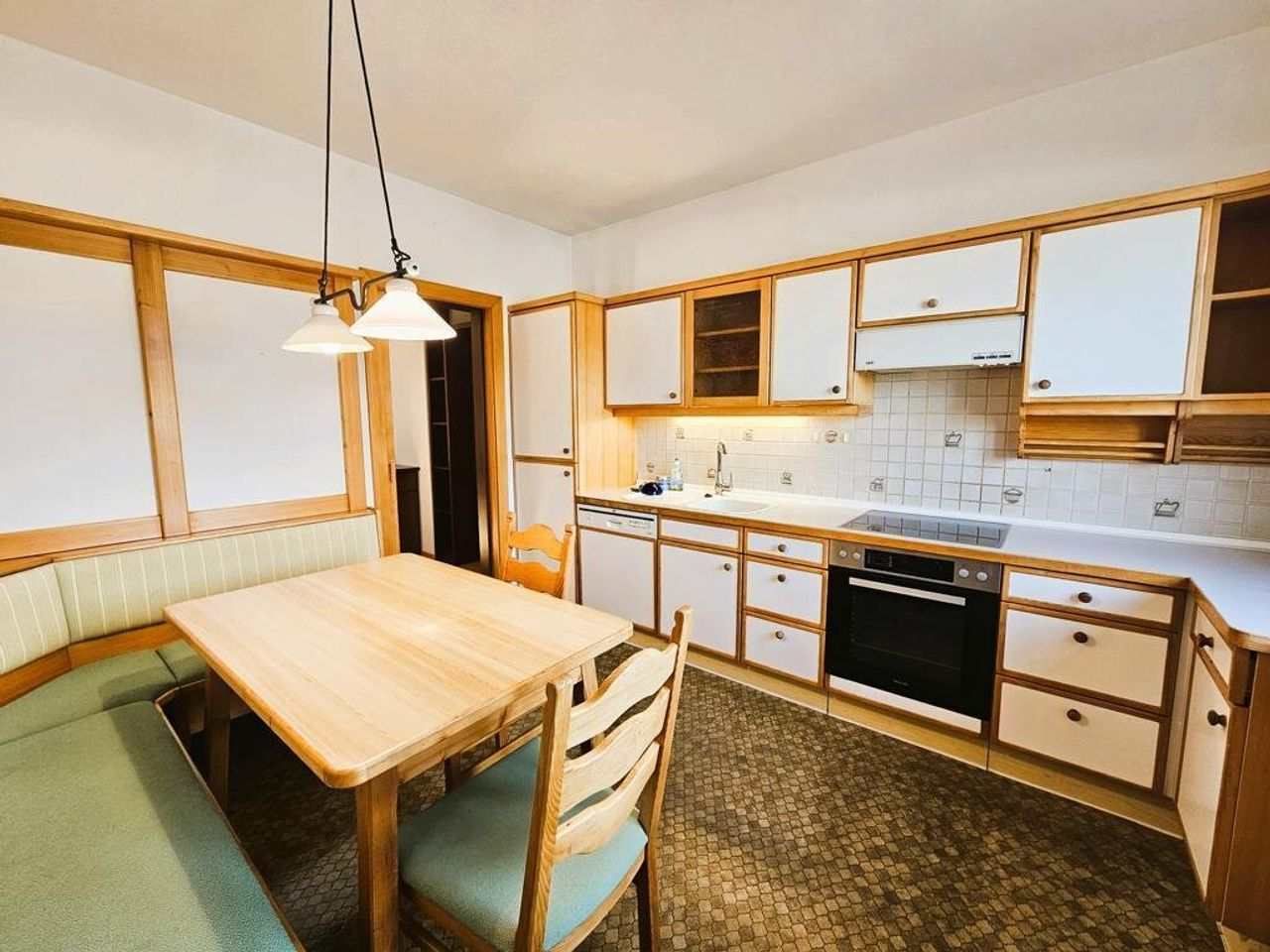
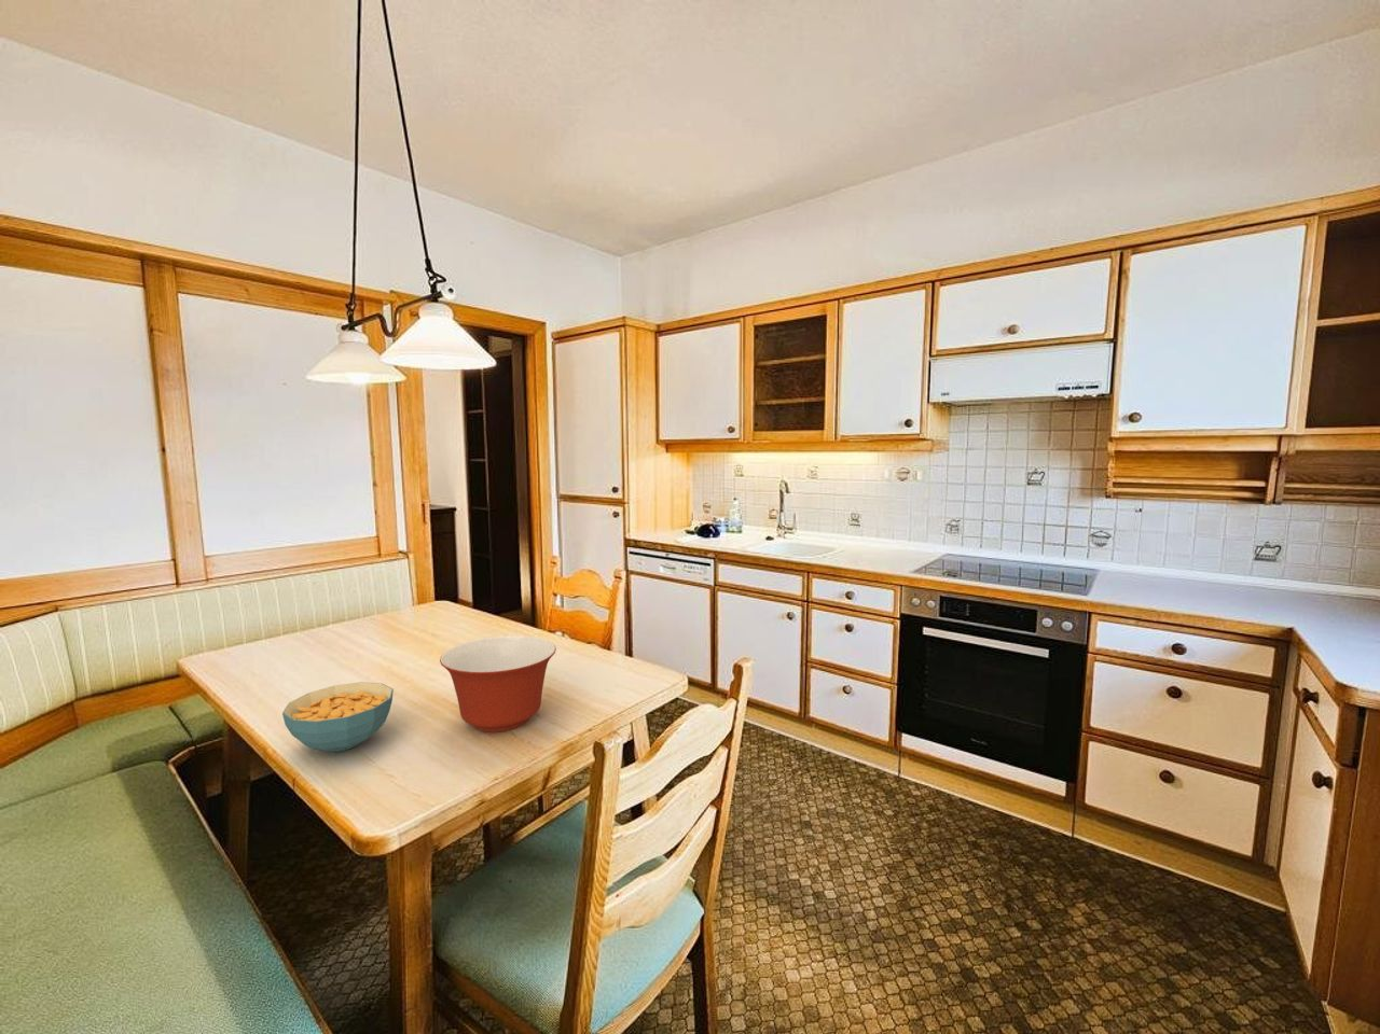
+ cereal bowl (342, 721)
+ mixing bowl (500, 685)
